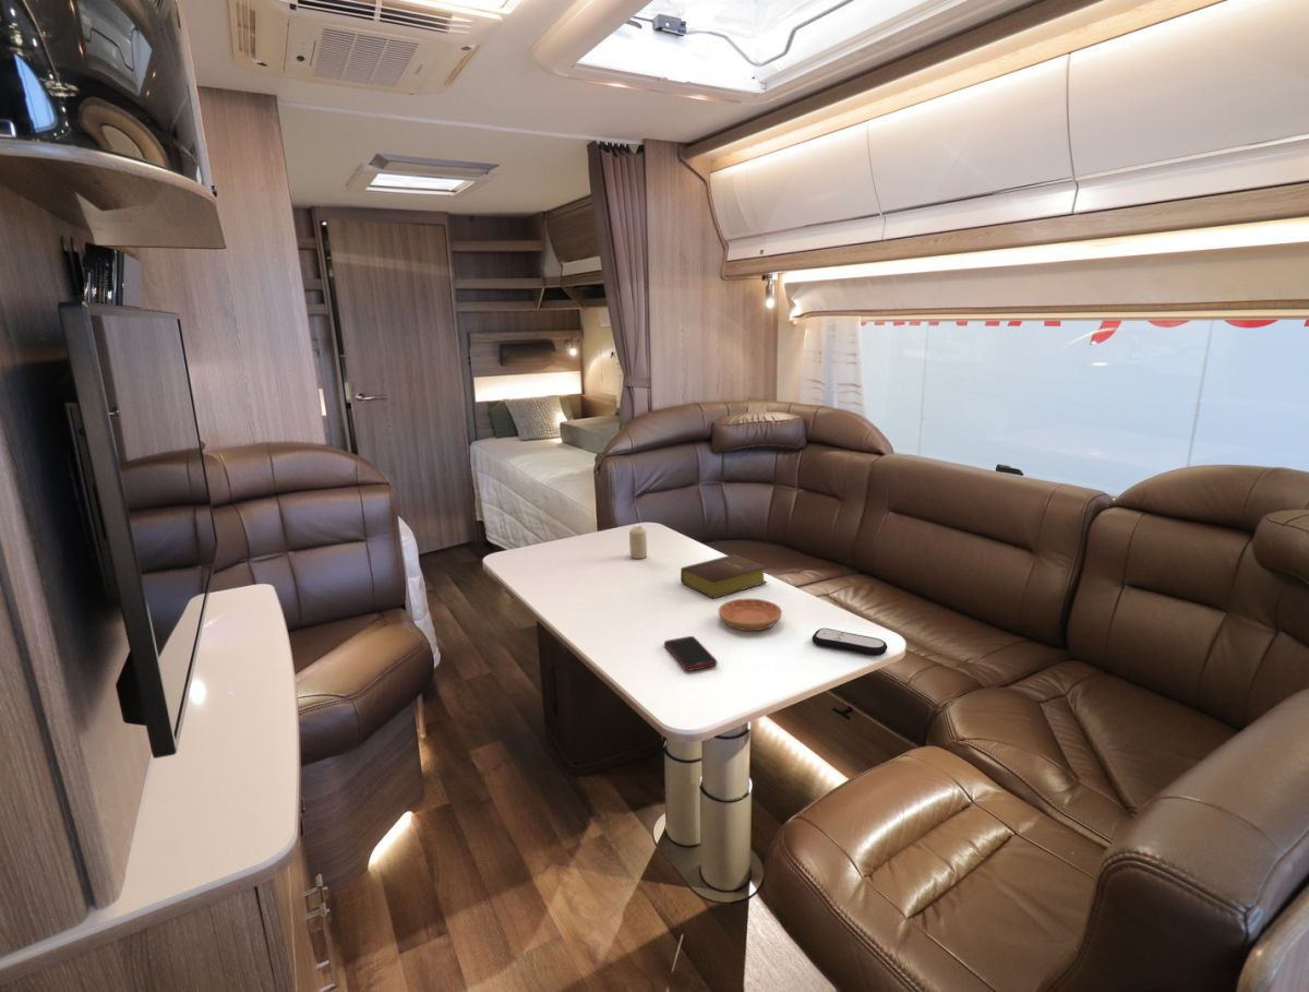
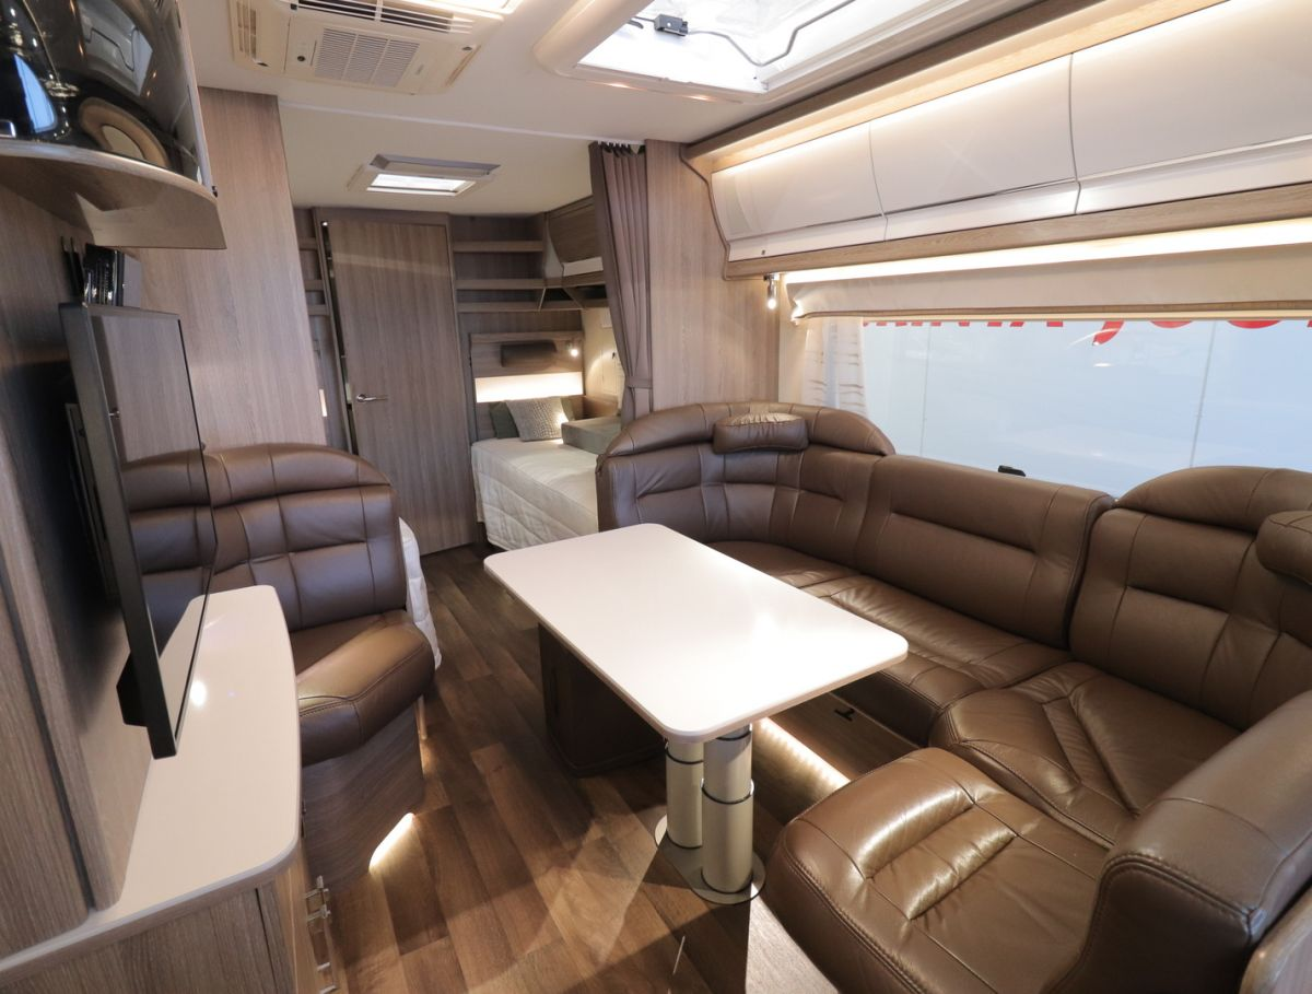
- bible (723, 574)
- remote control (849, 642)
- candle (637, 541)
- cell phone (689, 653)
- saucer (749, 614)
